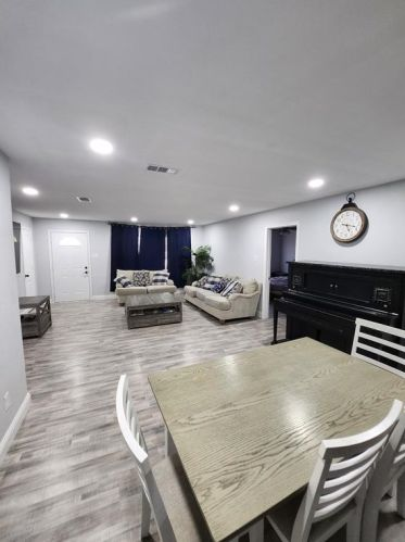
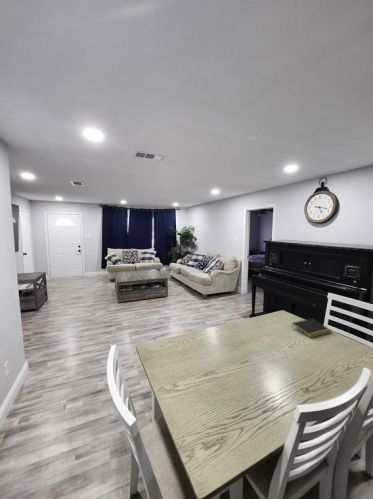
+ notepad (311, 327)
